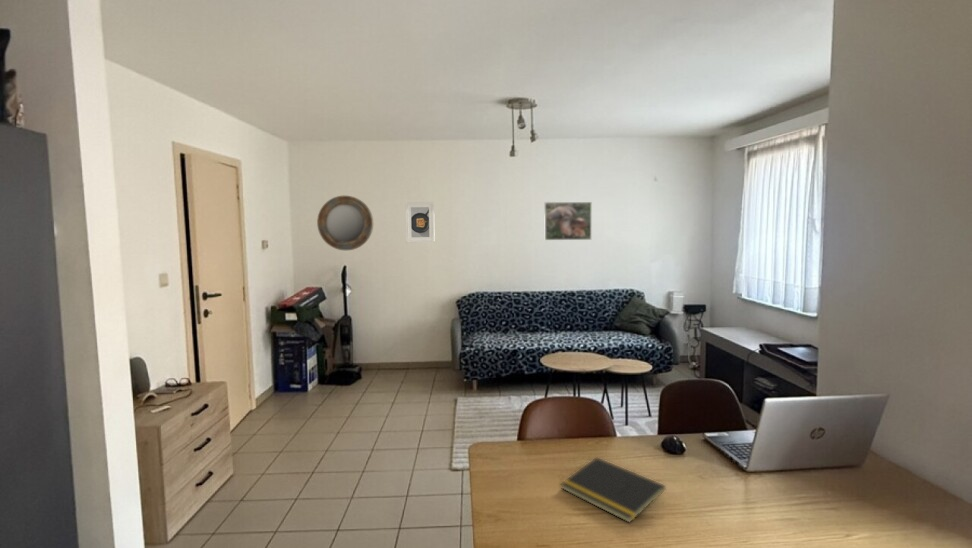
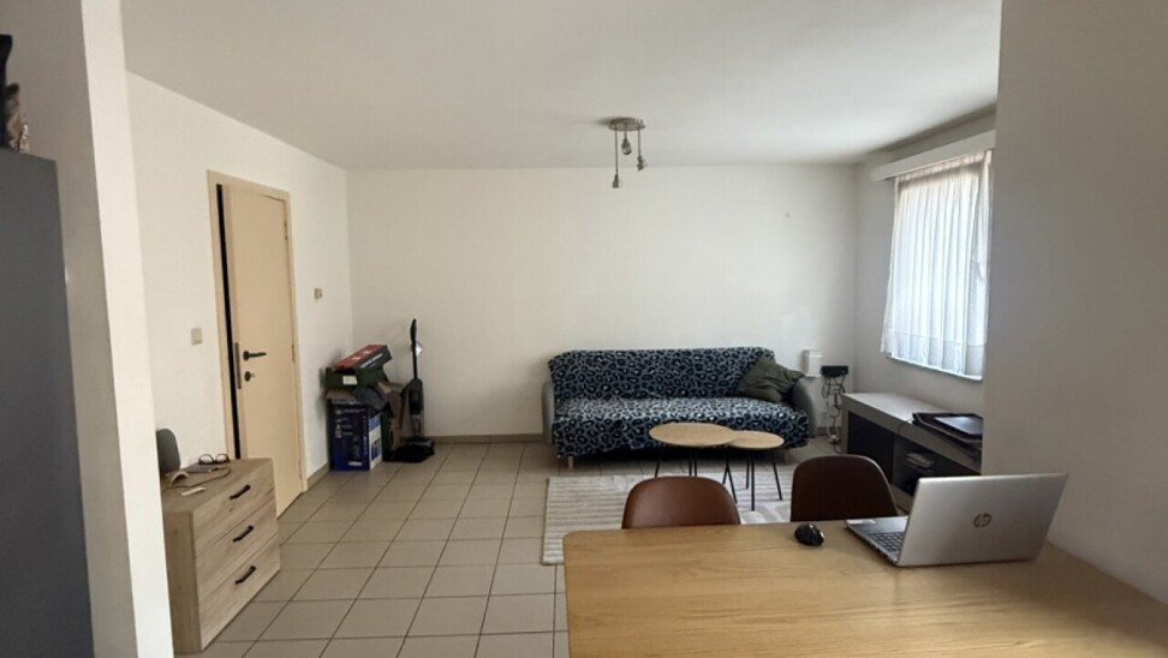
- notepad (611, 486)
- home mirror (345, 223)
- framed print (420, 222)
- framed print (567, 221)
